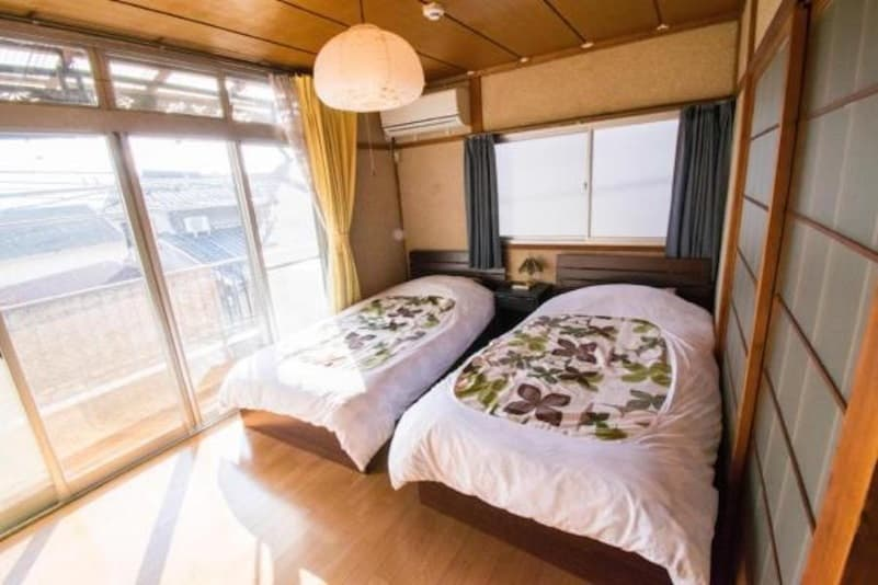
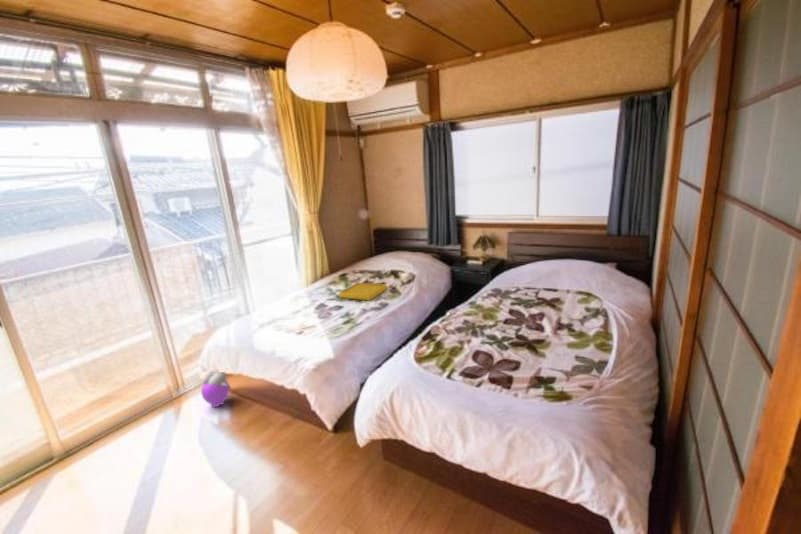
+ serving tray (363, 290)
+ plush toy (216, 388)
